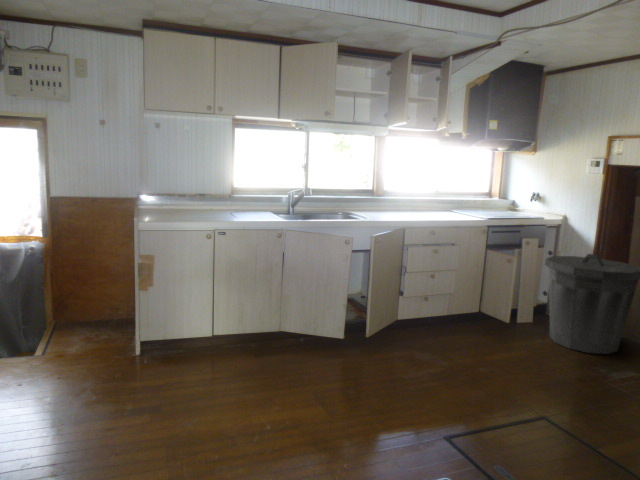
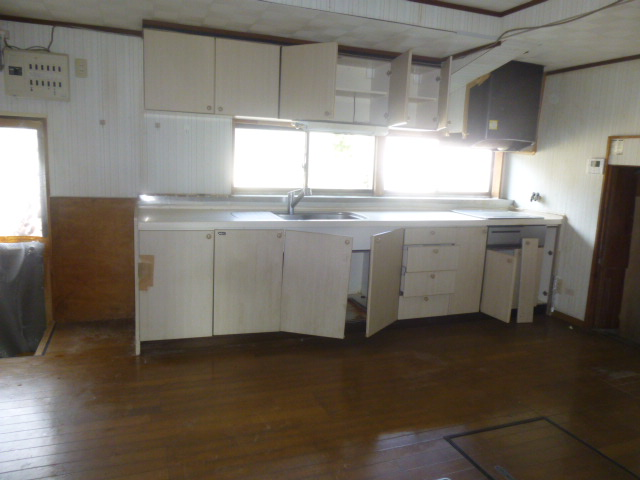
- trash can (588, 299)
